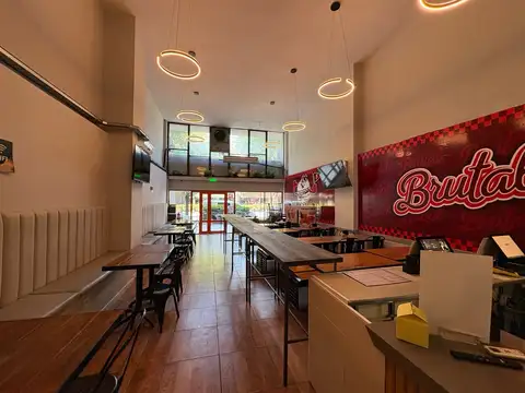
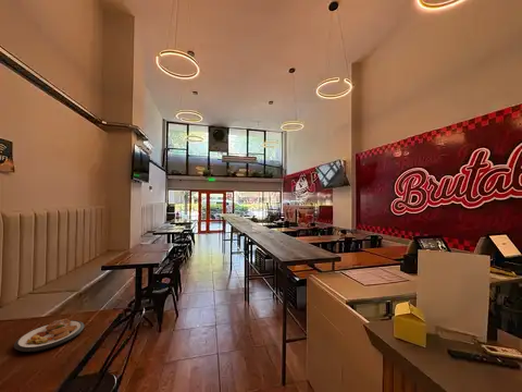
+ plate (51, 332)
